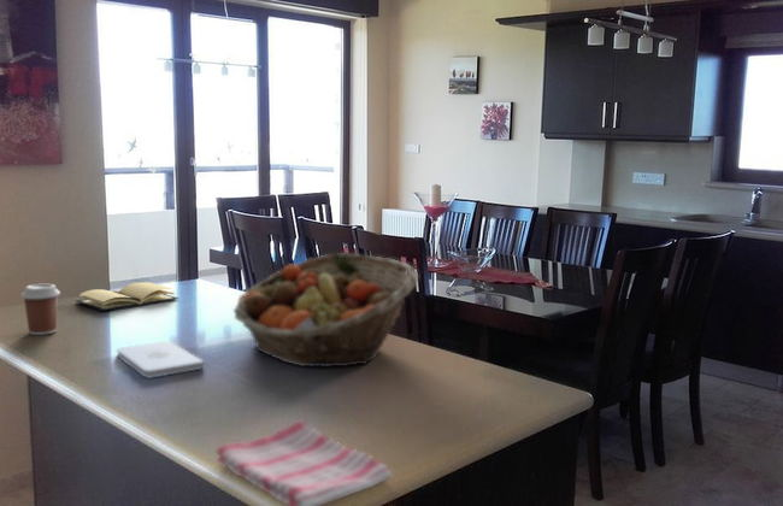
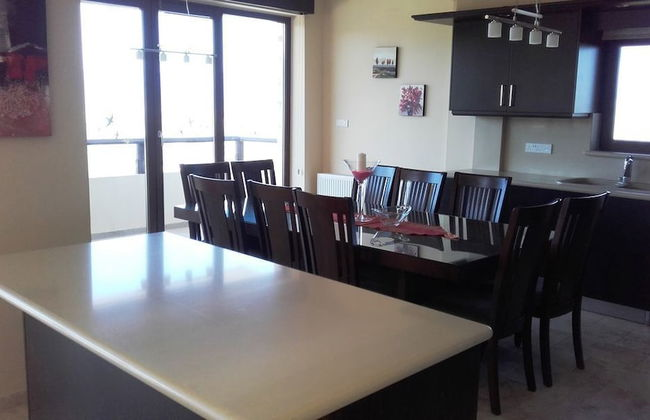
- notepad (158, 358)
- dish towel (301, 461)
- book (126, 294)
- coffee cup (41, 308)
- fruit basket (324, 305)
